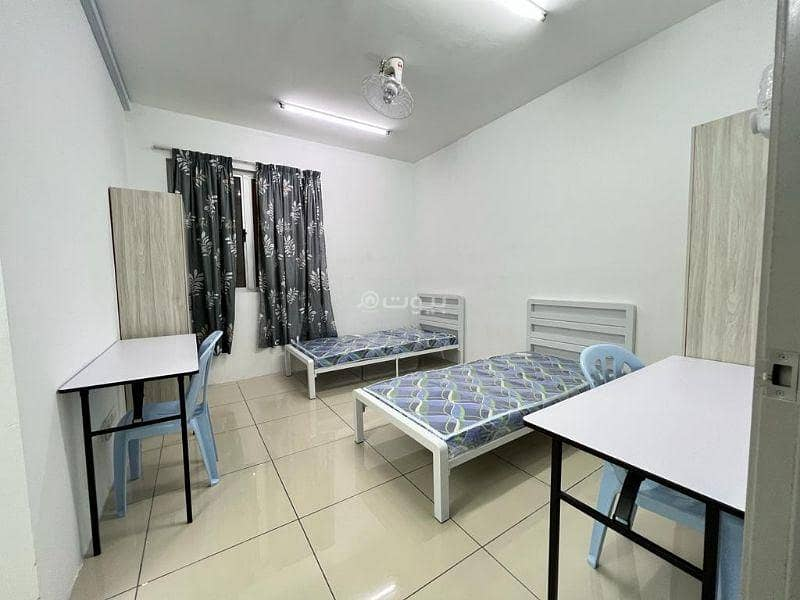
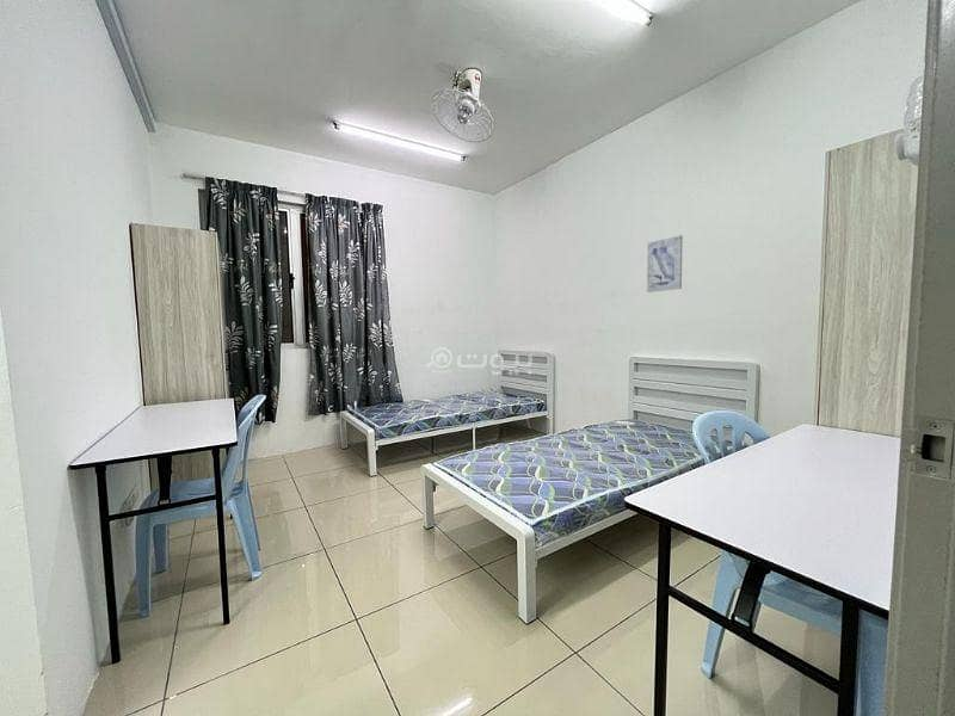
+ wall art (664, 265)
